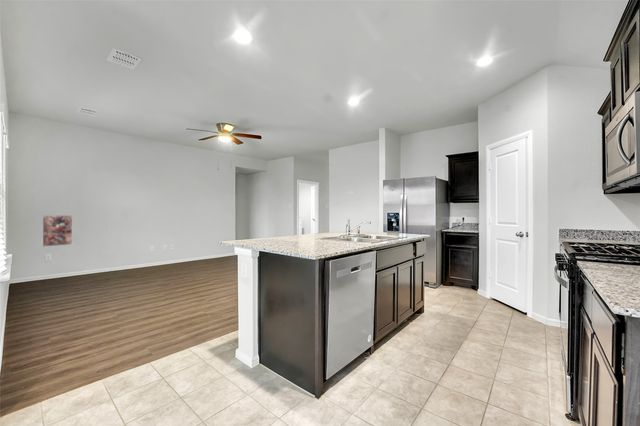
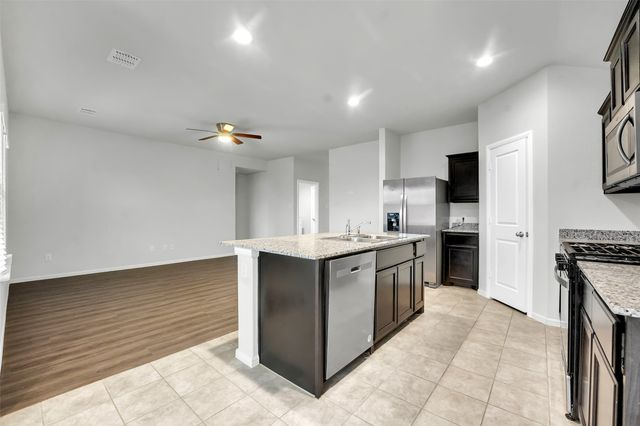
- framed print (57, 230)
